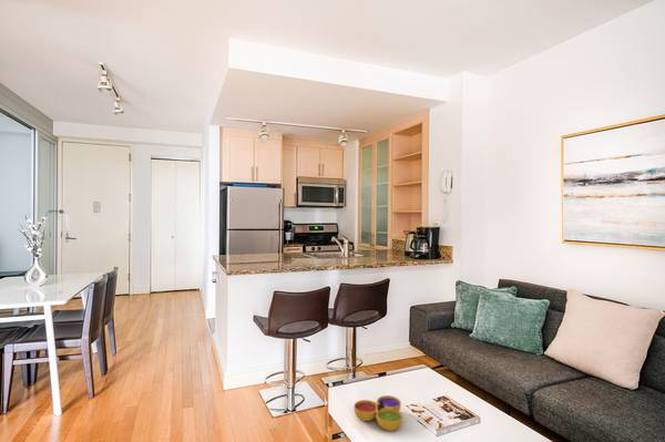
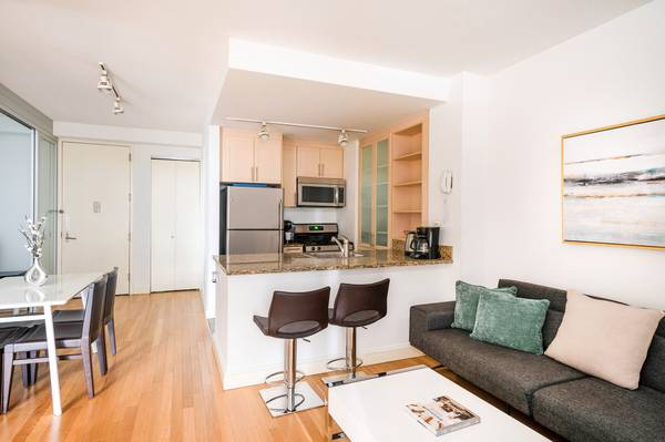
- decorative bowl (377, 409)
